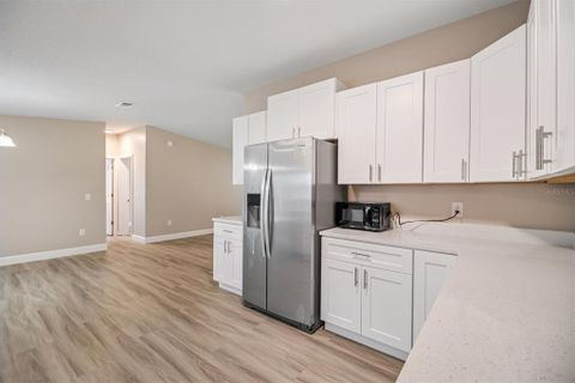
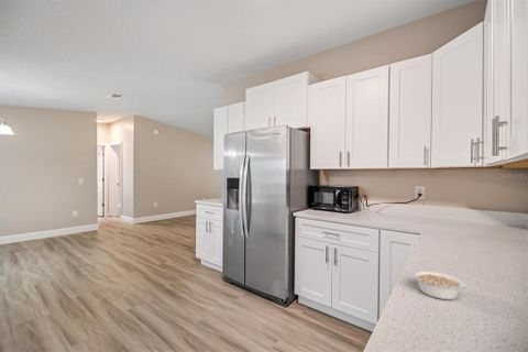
+ legume (439, 284)
